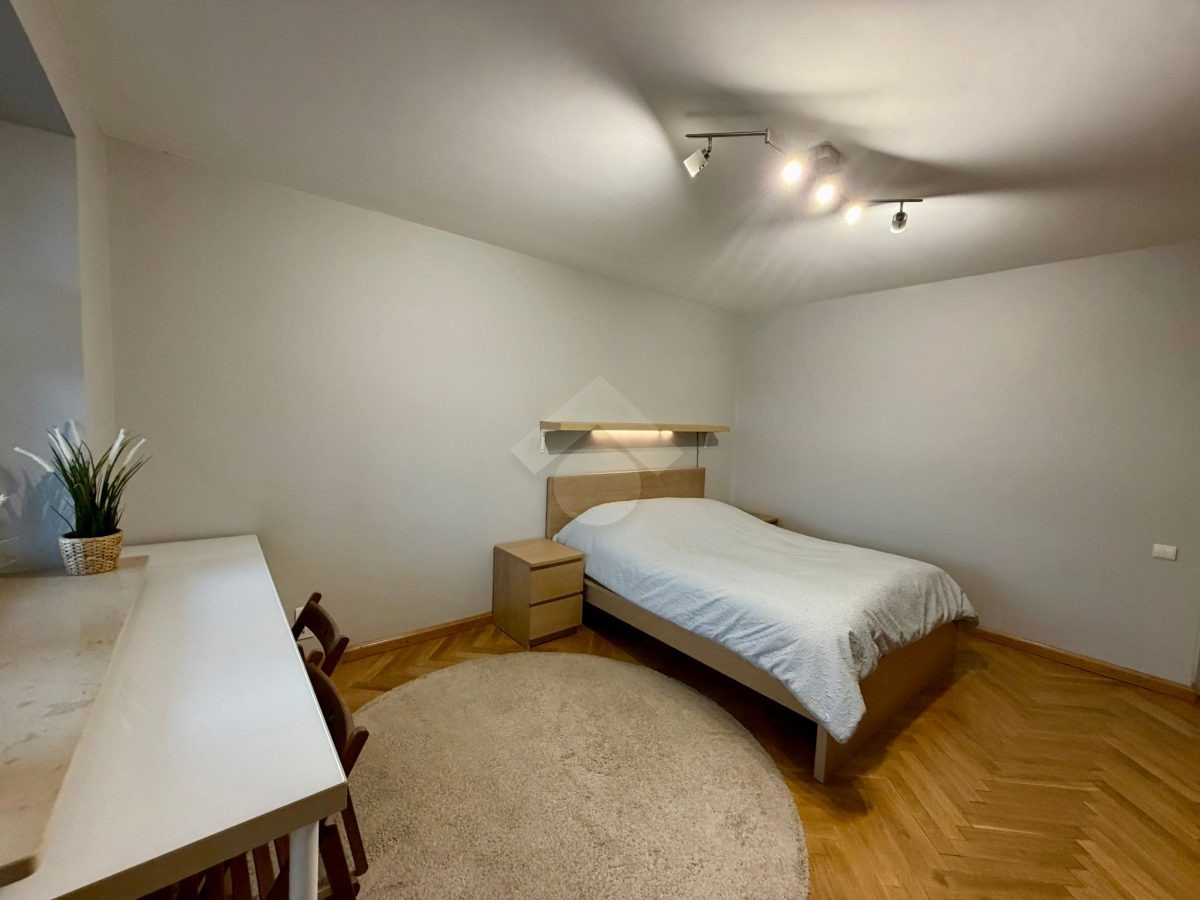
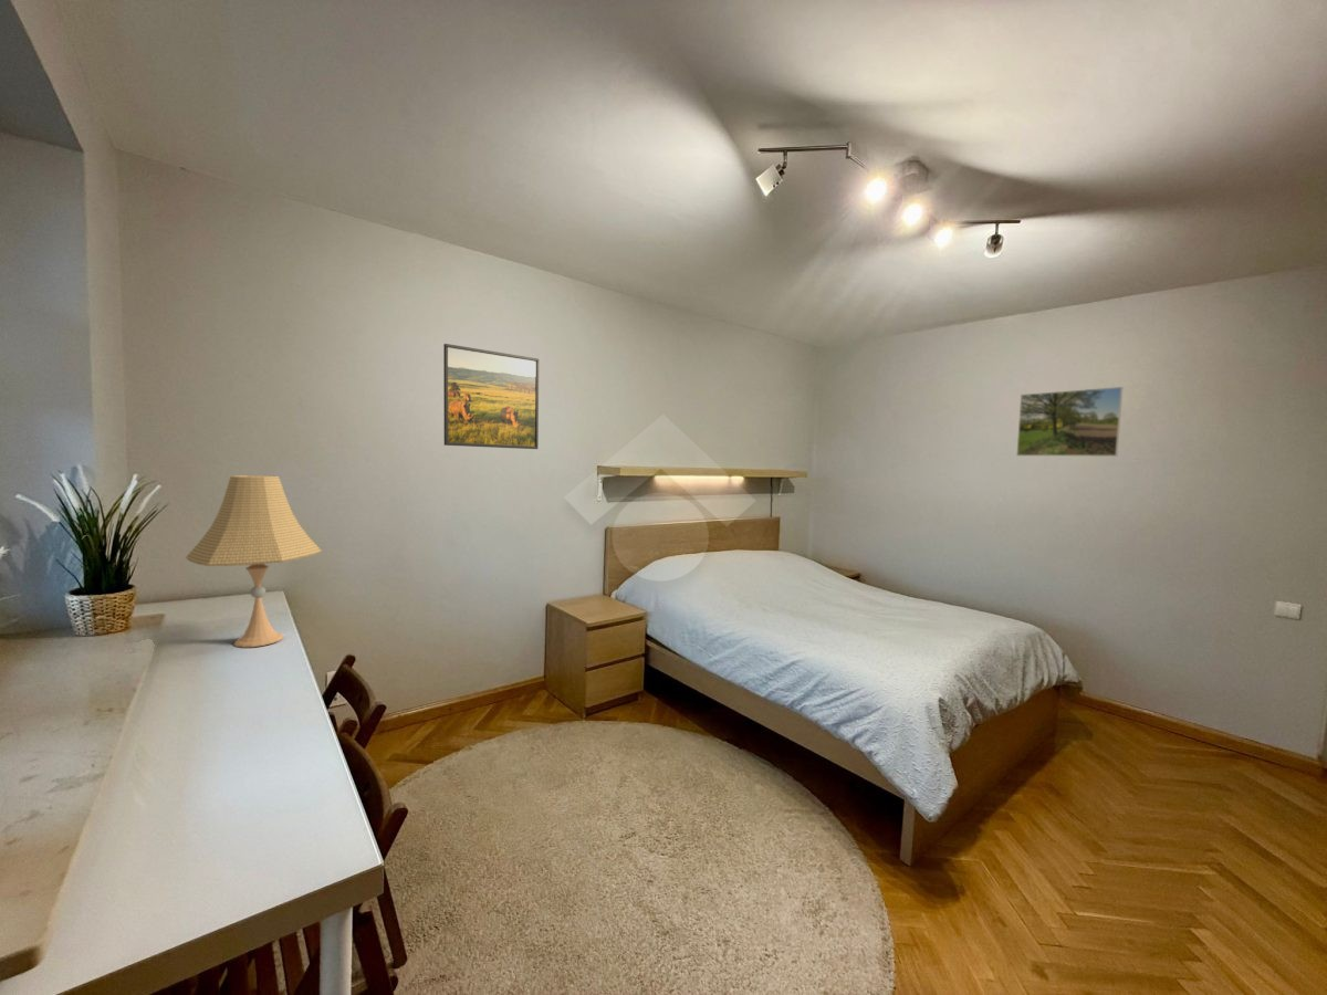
+ desk lamp (257, 558)
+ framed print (1066, 423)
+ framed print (493, 399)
